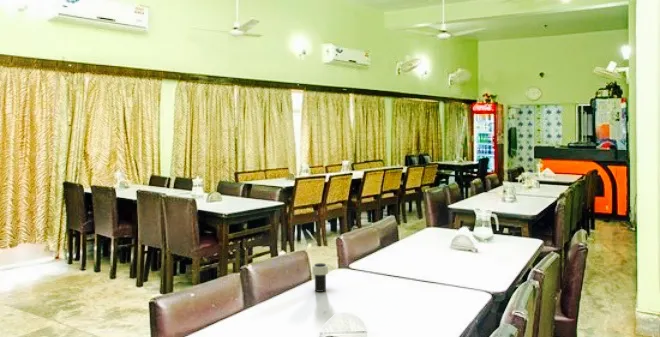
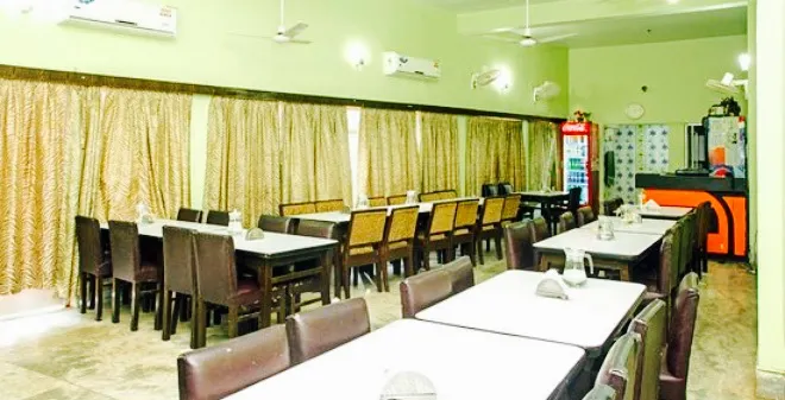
- cup (320, 277)
